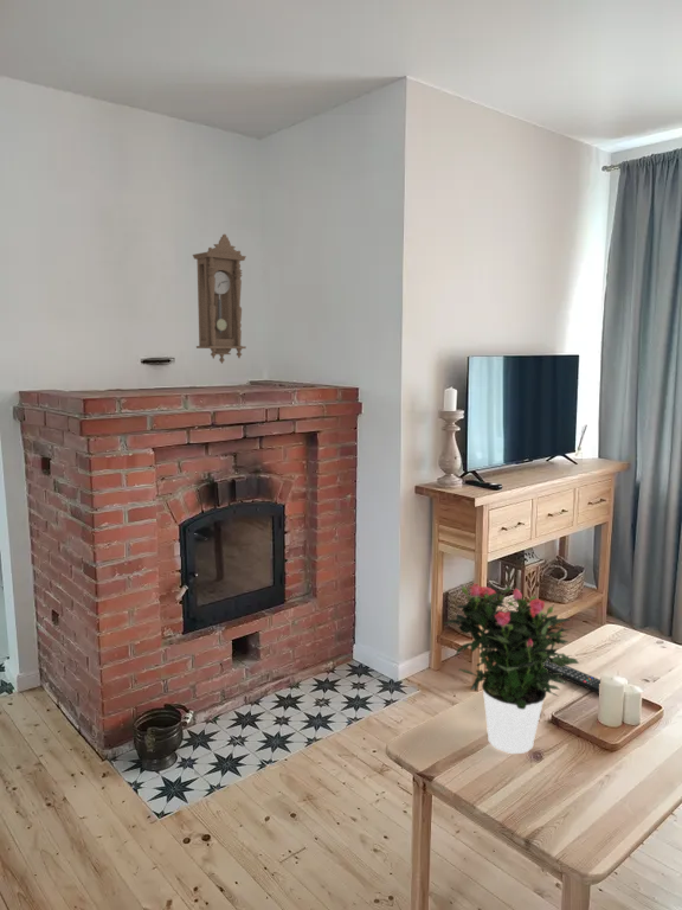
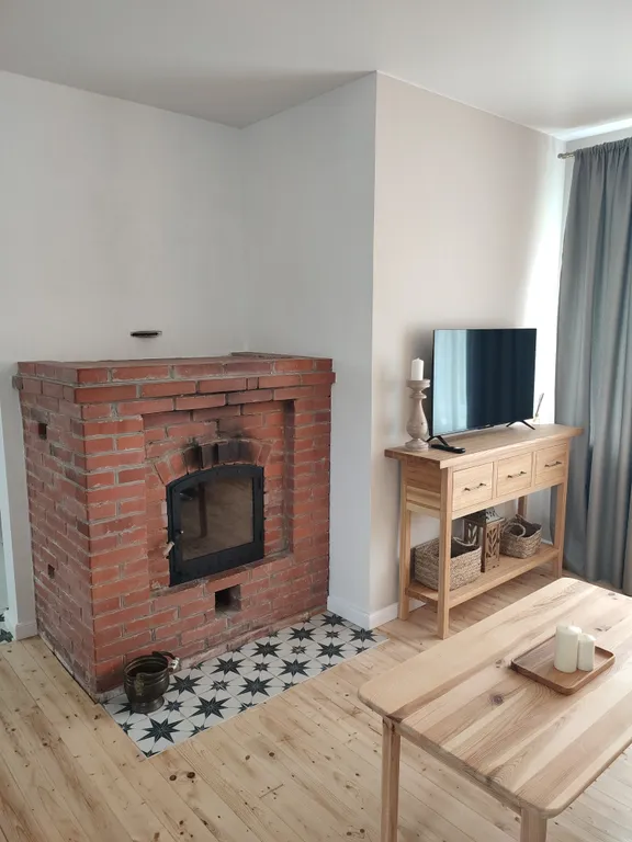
- pendulum clock (220, 300)
- potted flower (509, 665)
- remote control (570, 674)
